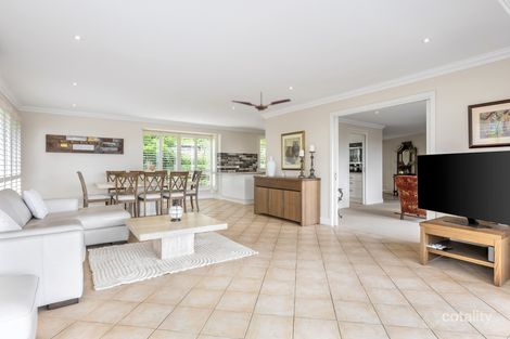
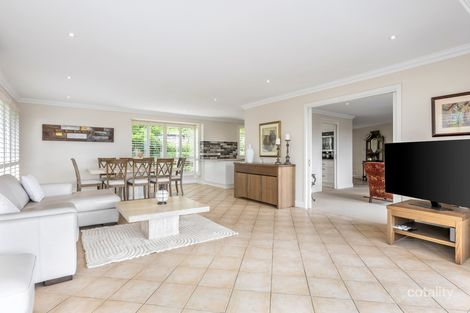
- ceiling fan (260, 102)
